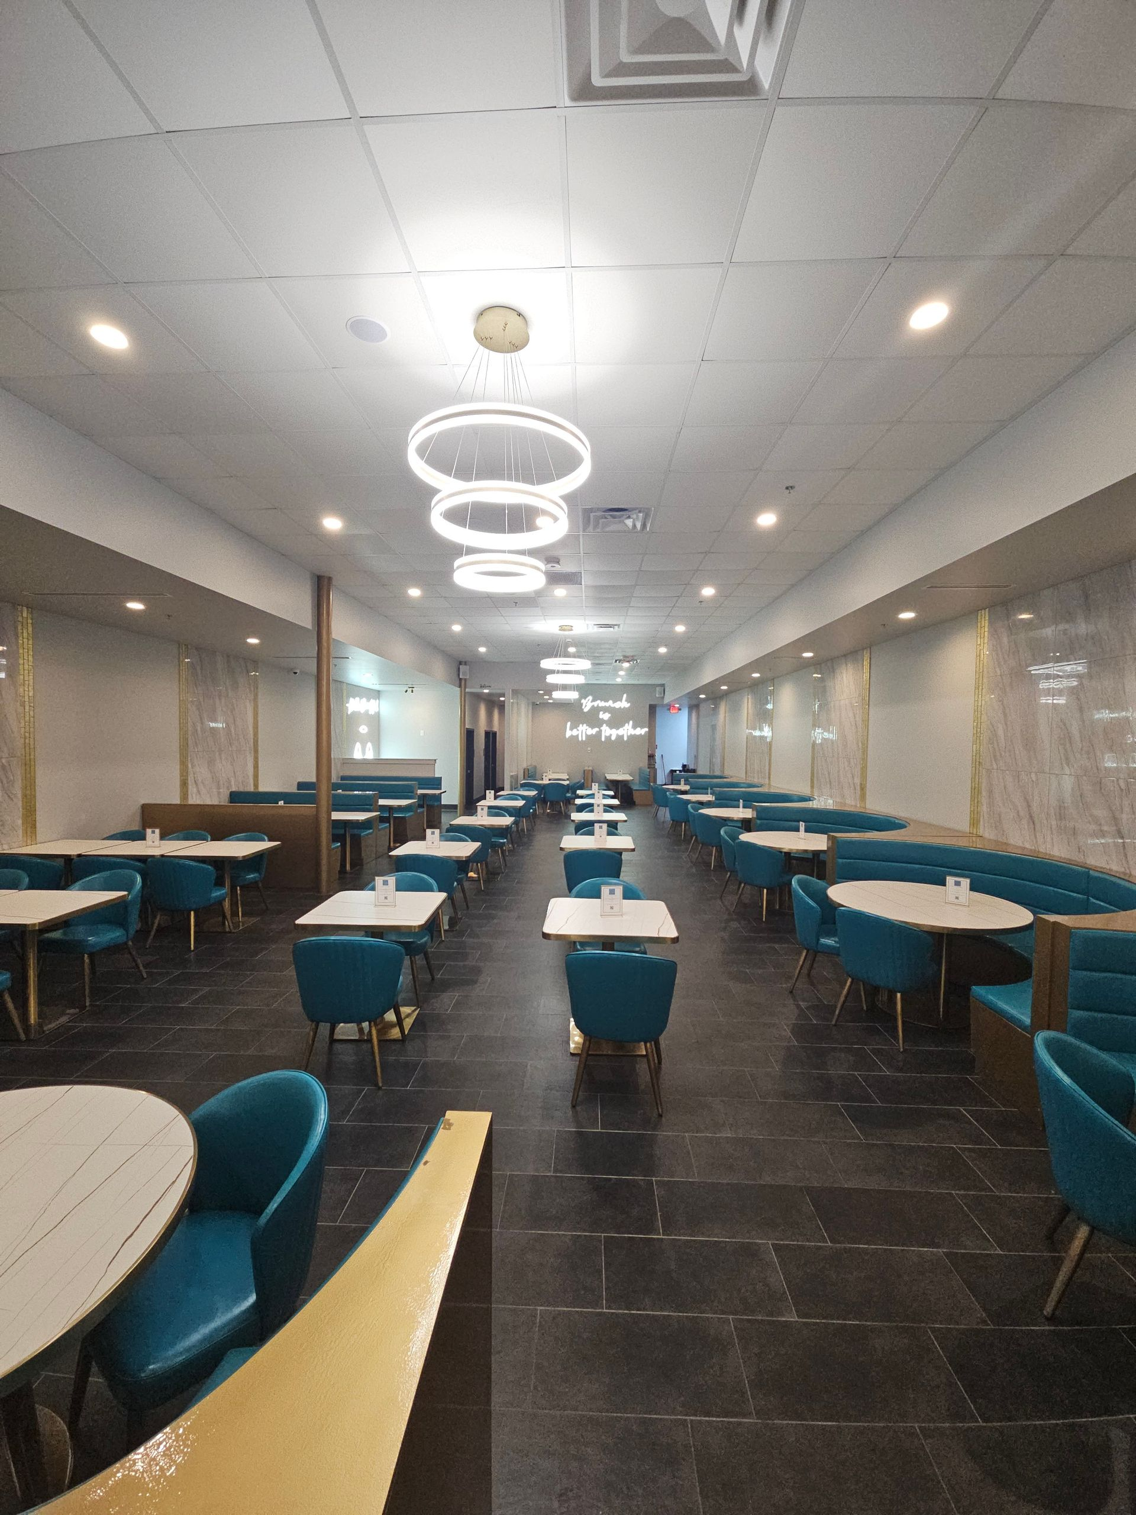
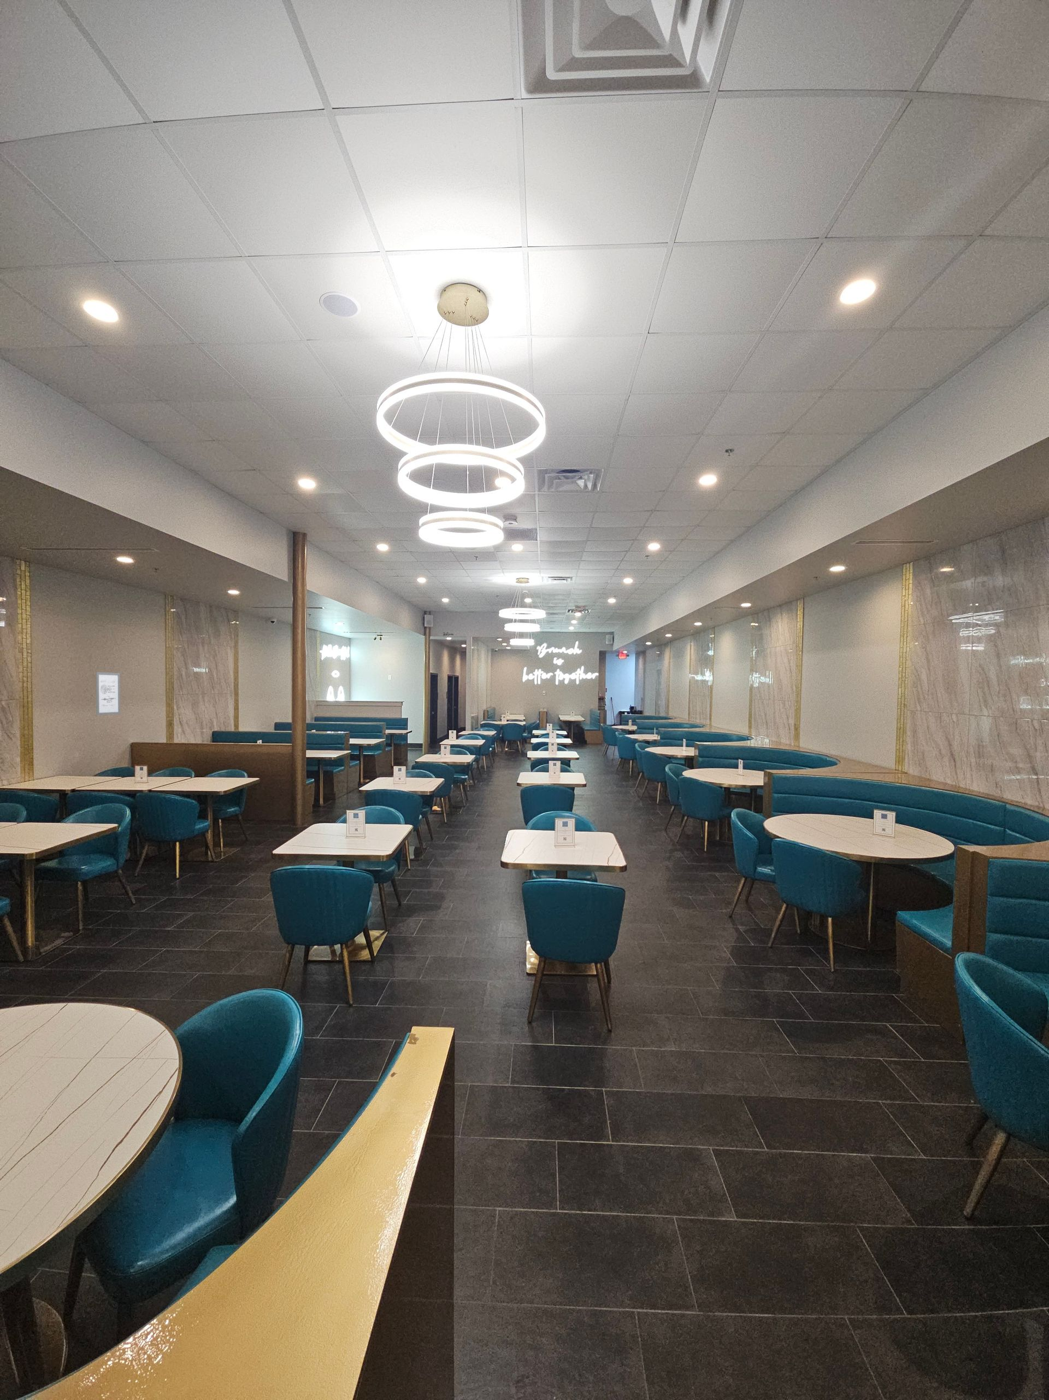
+ wall art (108, 693)
